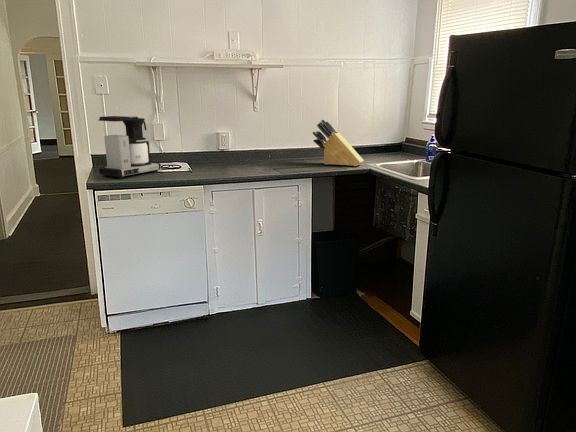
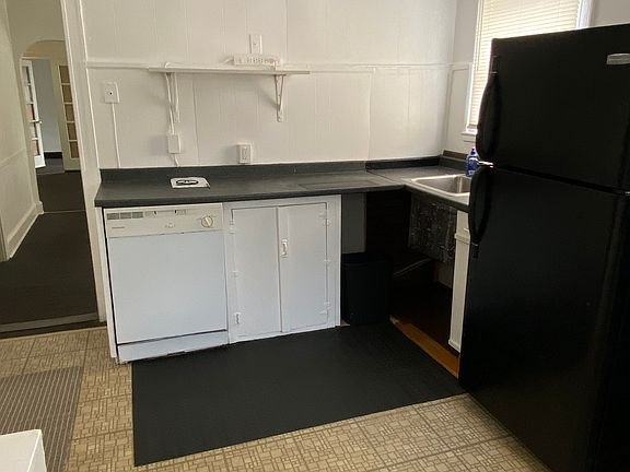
- knife block (338, 142)
- coffee maker (129, 145)
